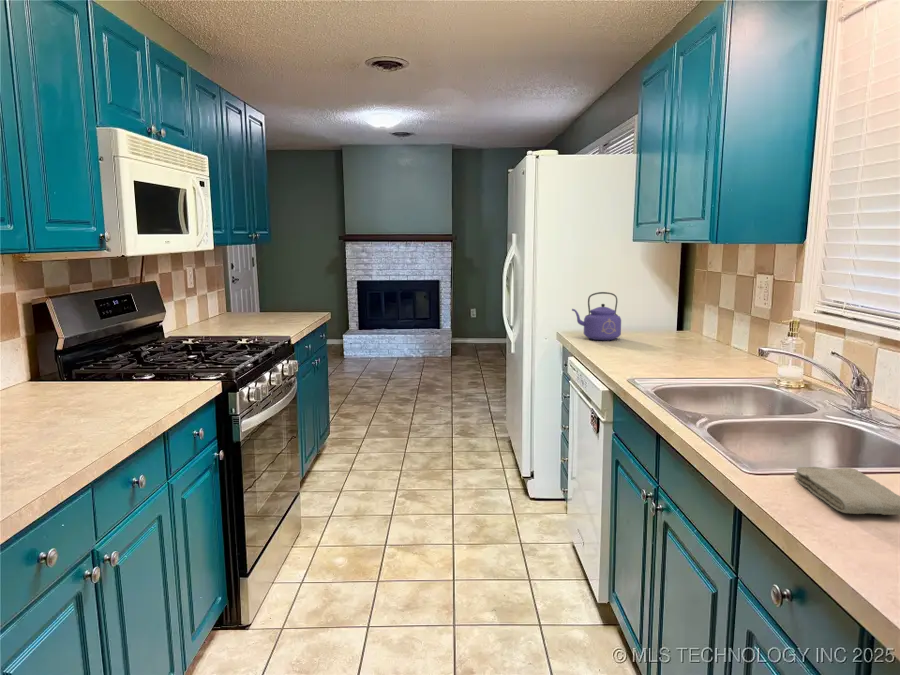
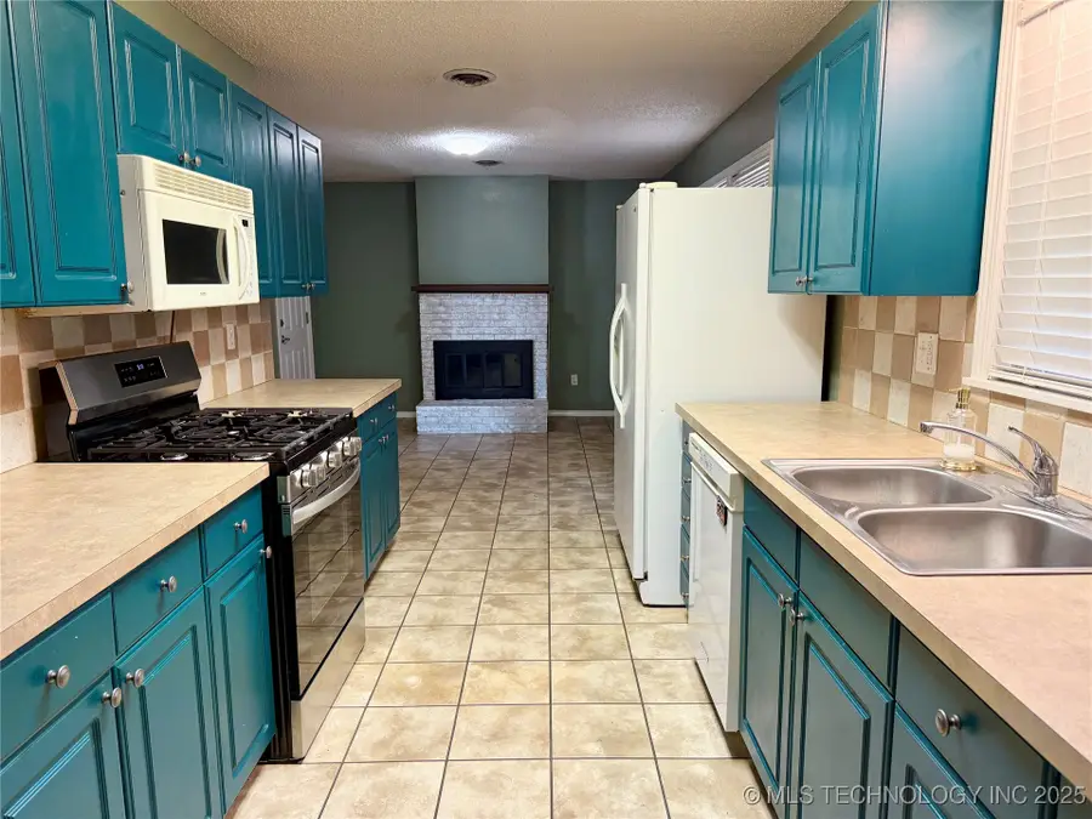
- kettle (596, 315)
- washcloth (848, 488)
